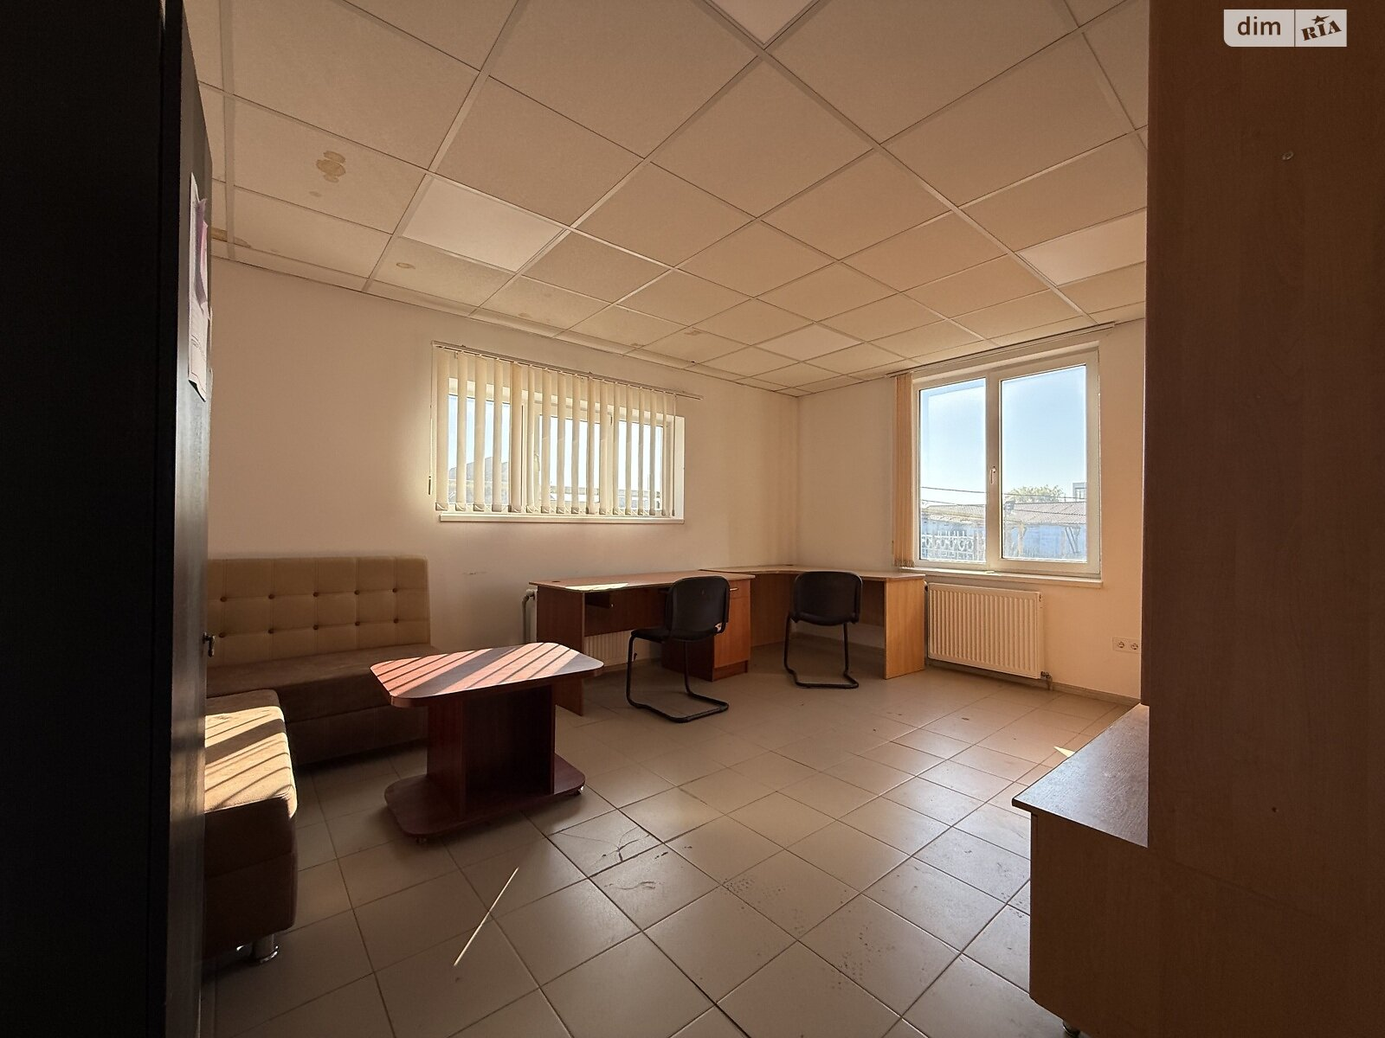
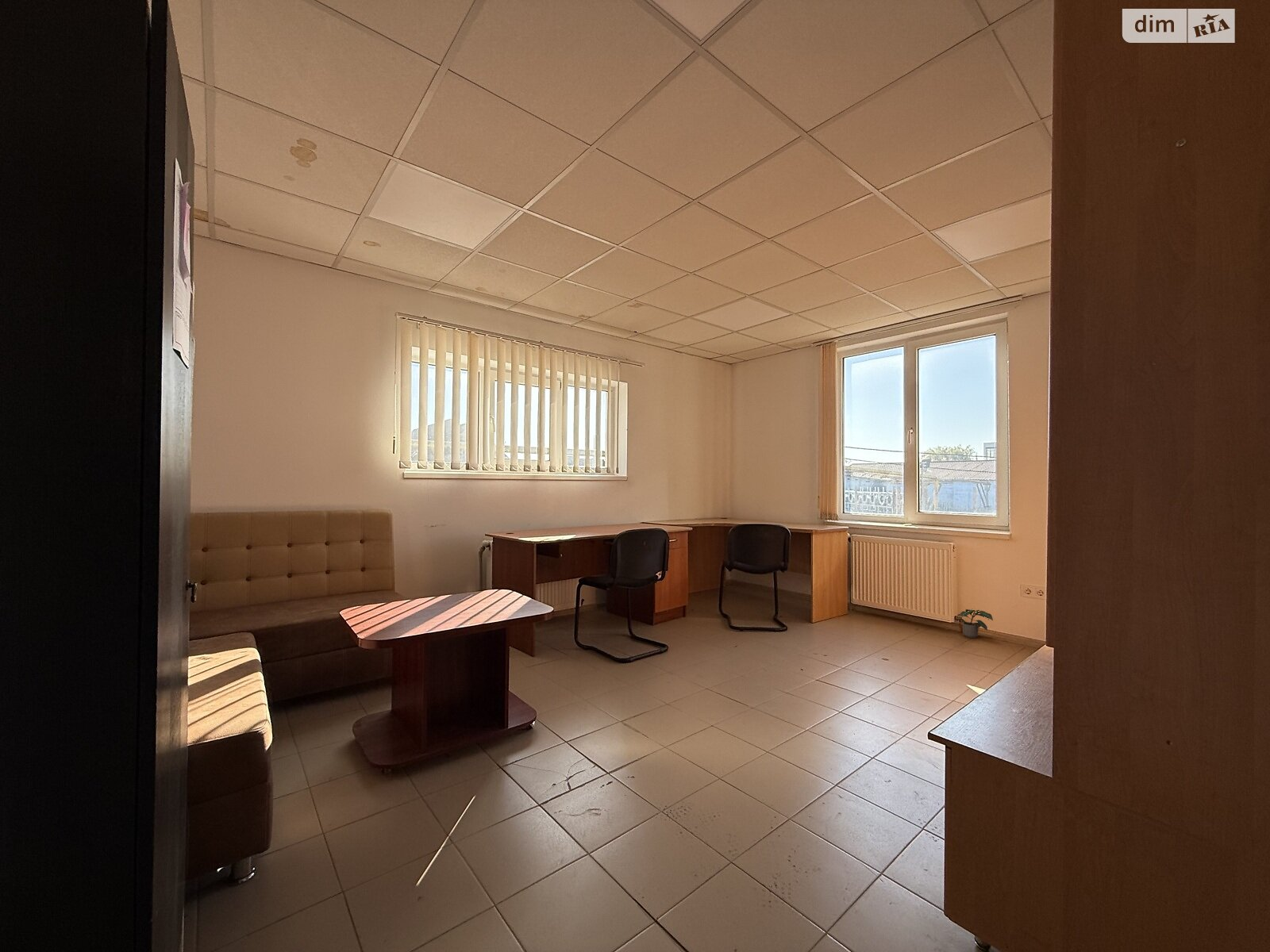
+ potted plant (974, 623)
